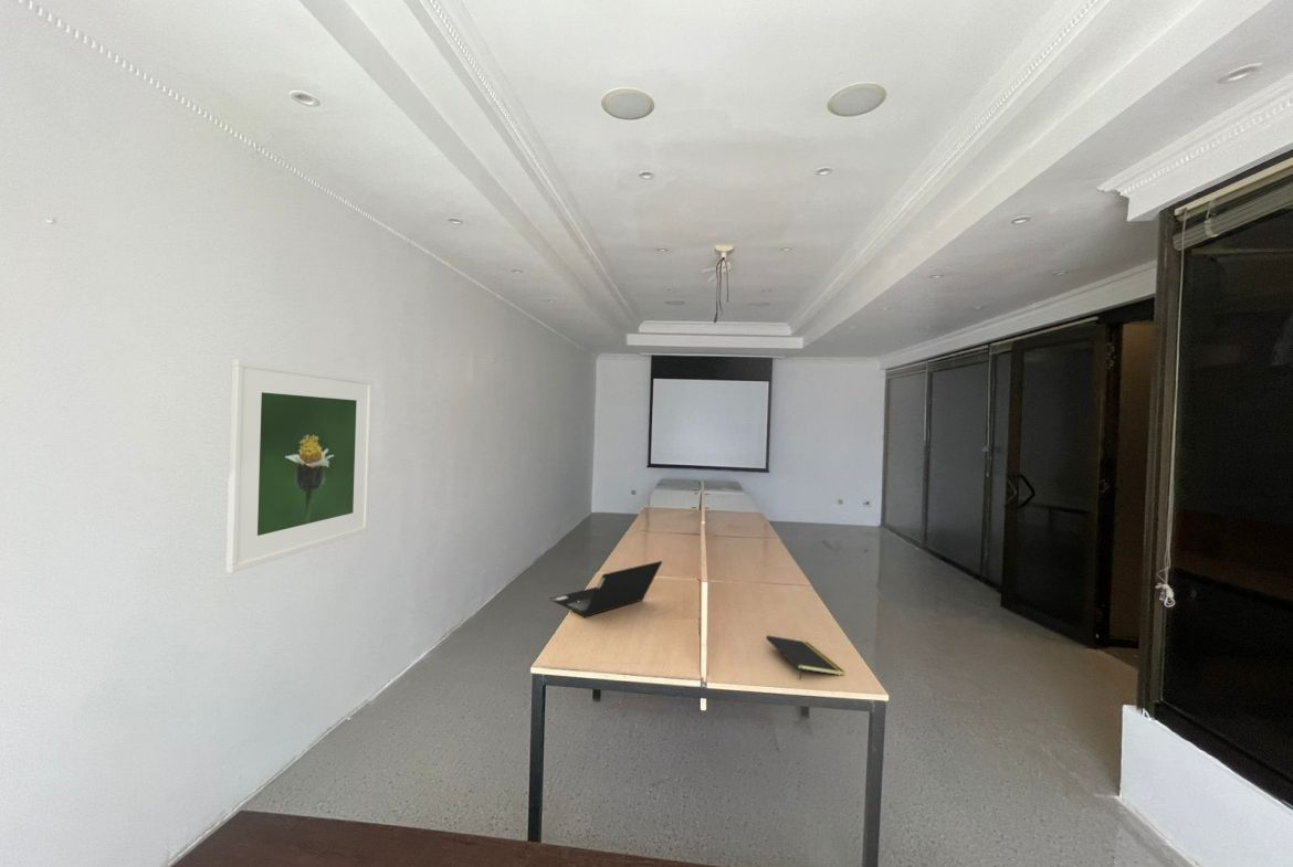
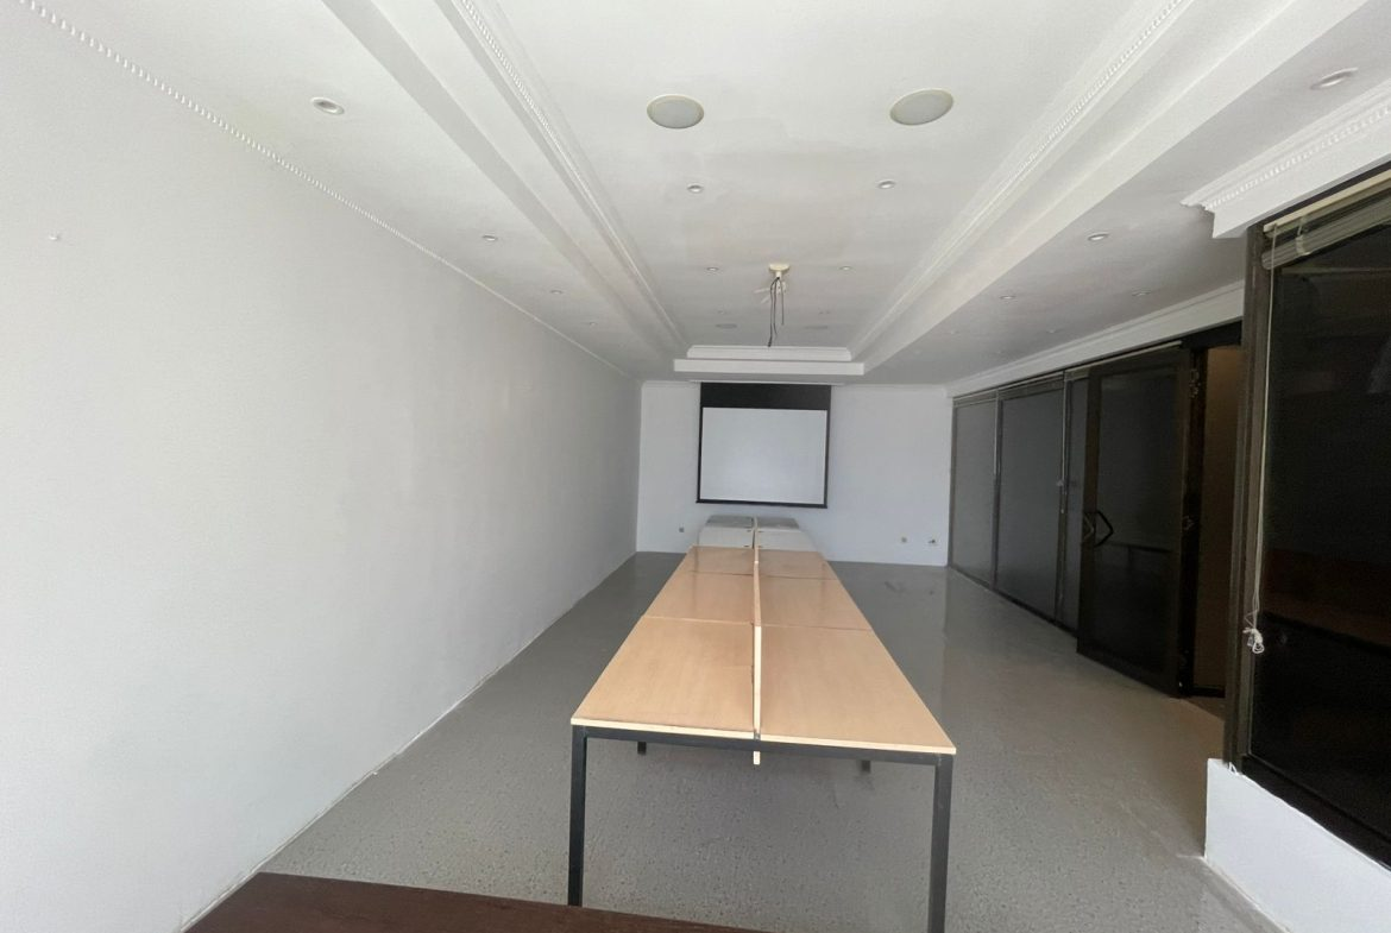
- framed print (311, 459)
- laptop computer (606, 581)
- notepad (802, 654)
